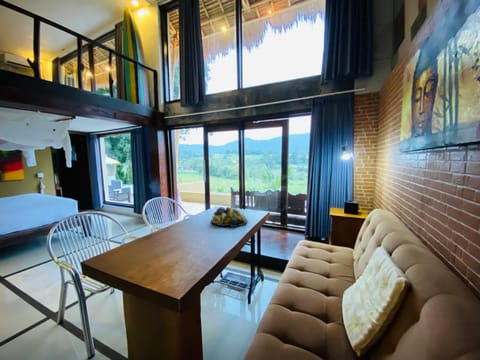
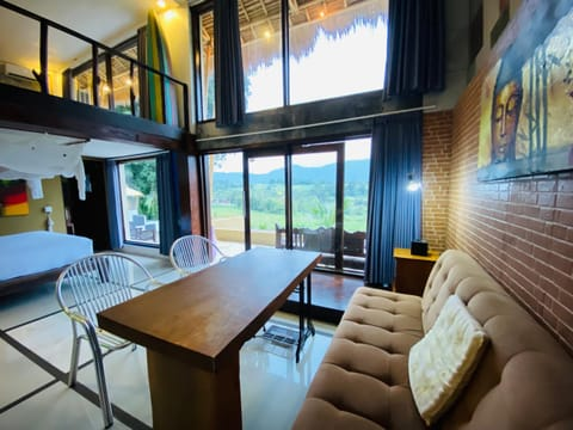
- fruit bowl (229, 214)
